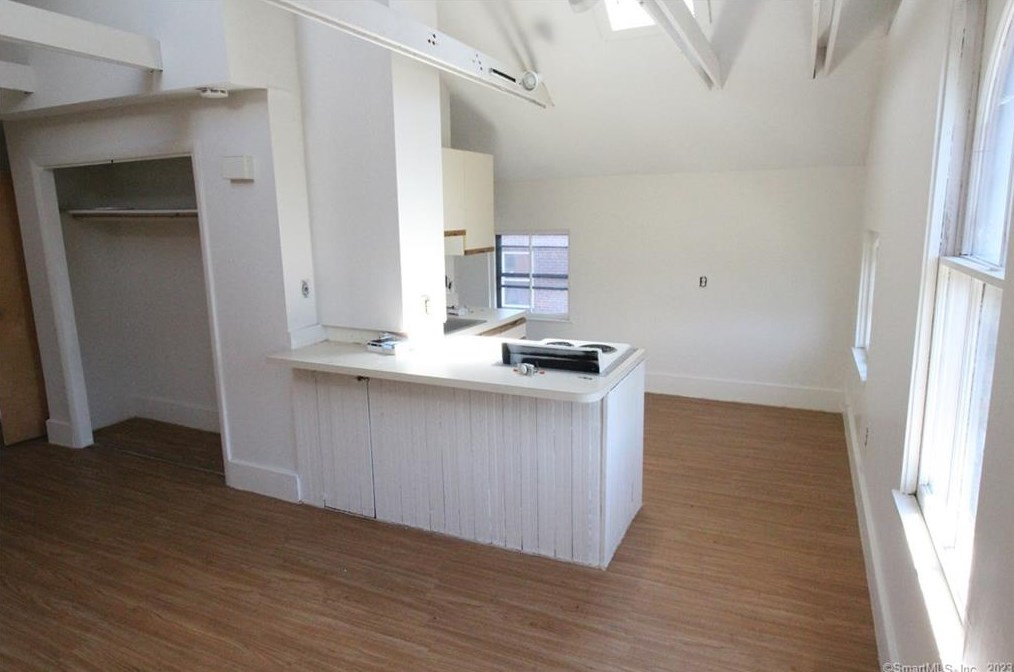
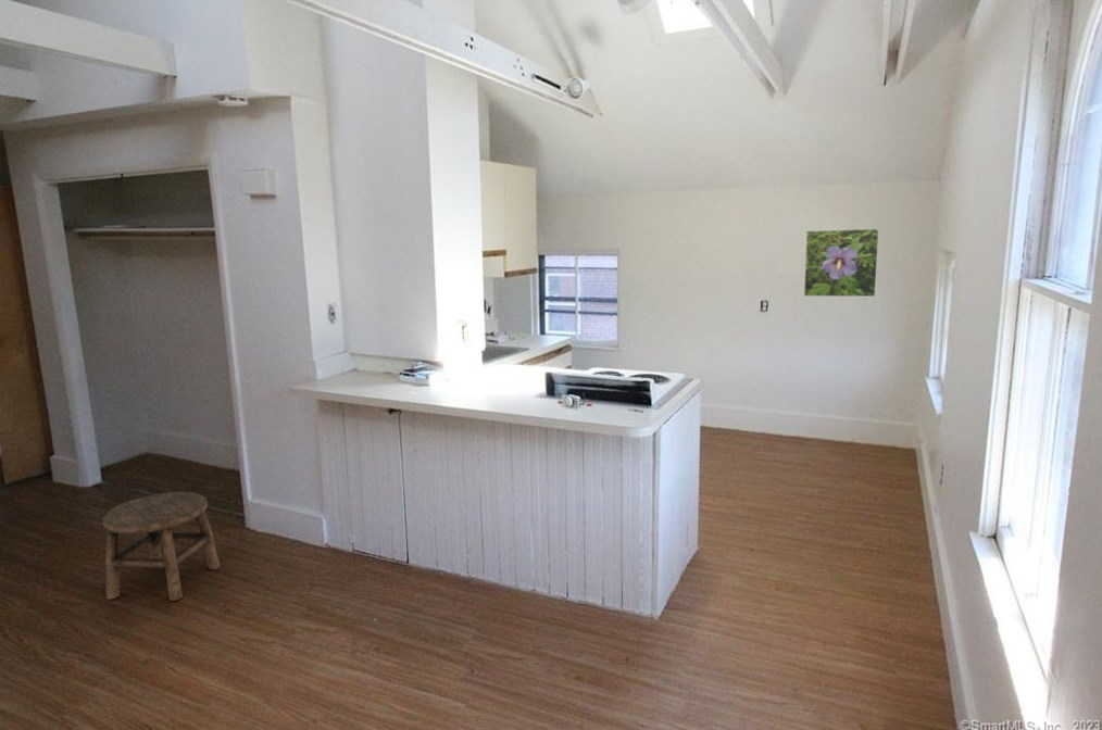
+ stool (160, 544)
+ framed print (840, 263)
